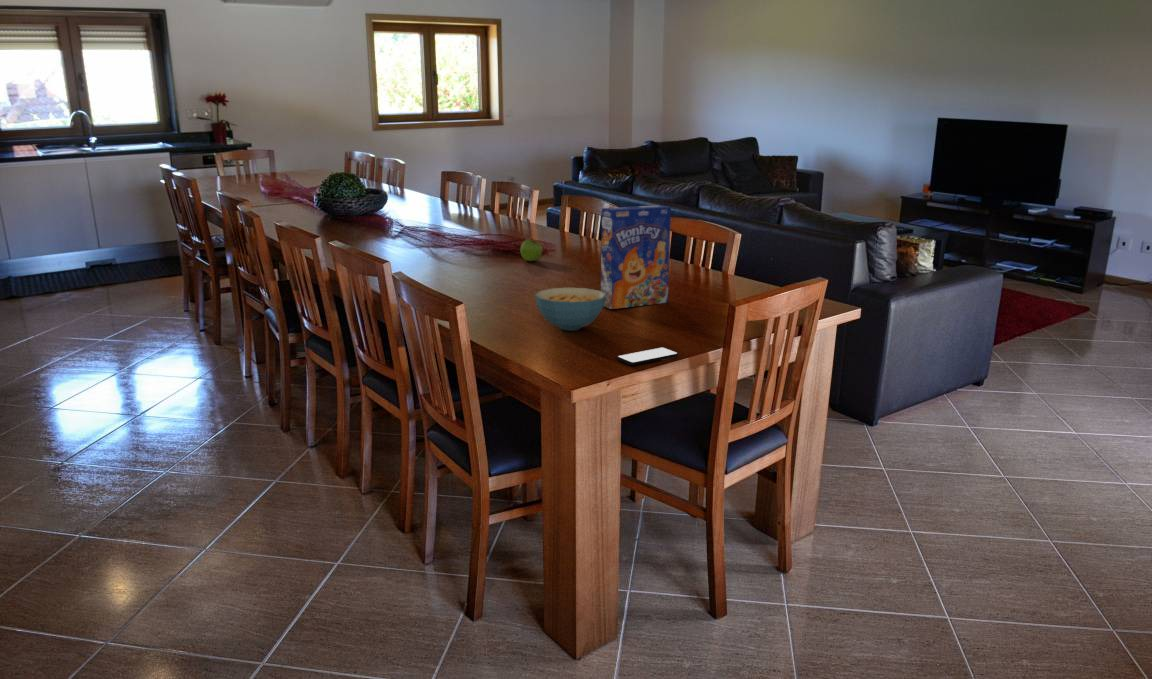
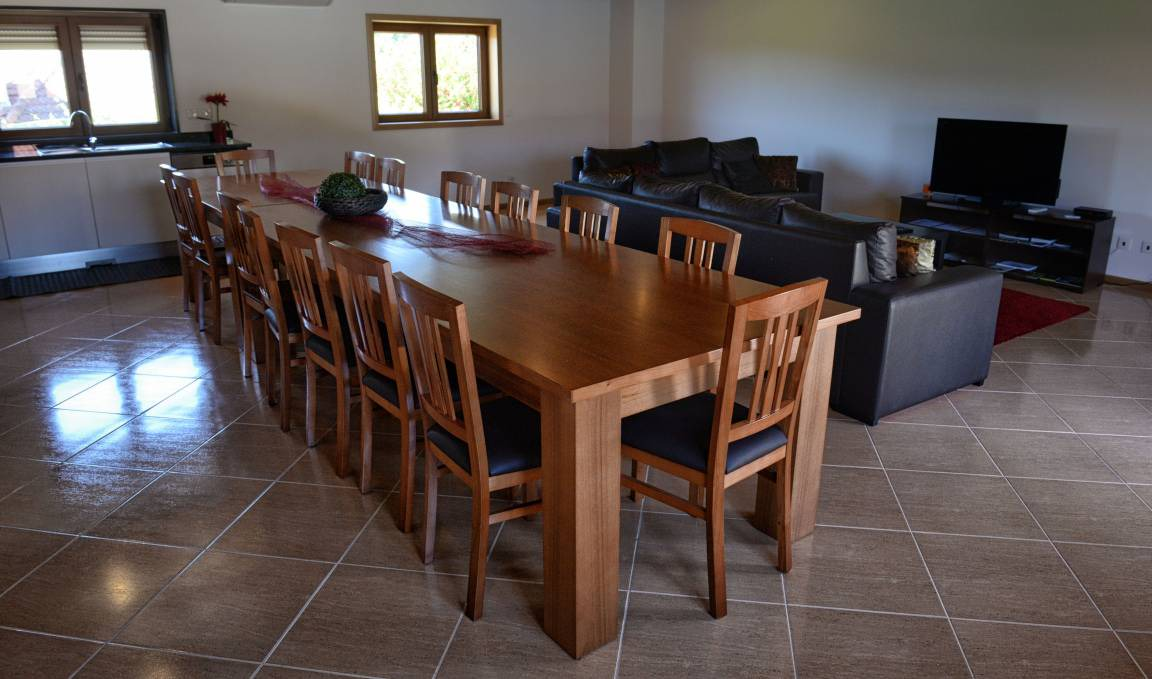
- cereal bowl (570, 311)
- fruit (531, 250)
- cereal box (635, 256)
- smartphone (647, 356)
